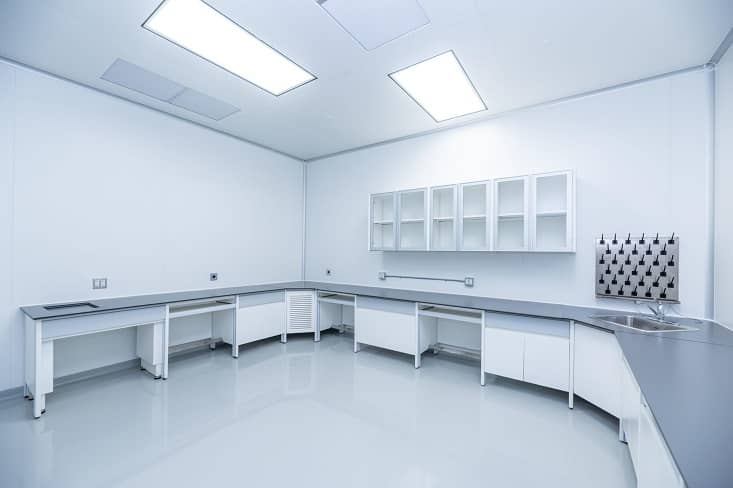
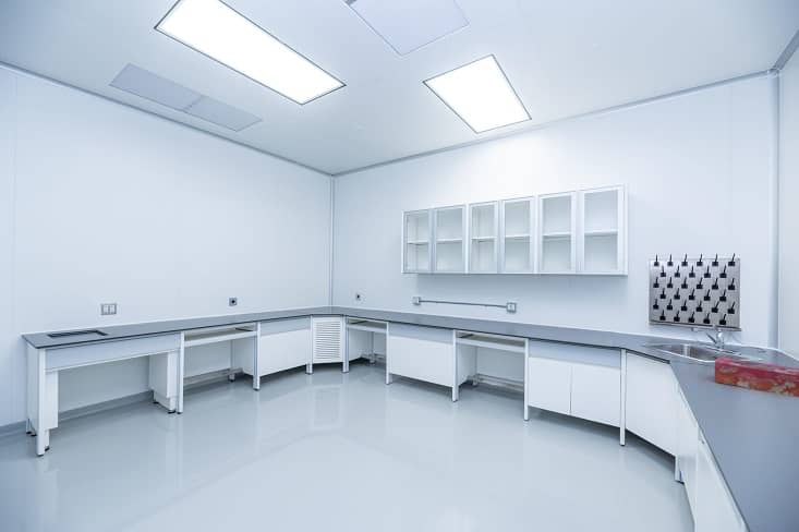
+ tissue box (756, 375)
